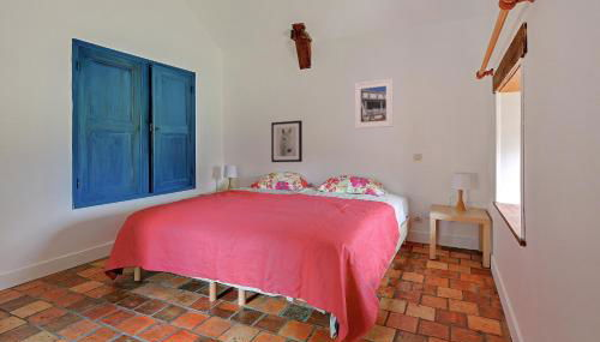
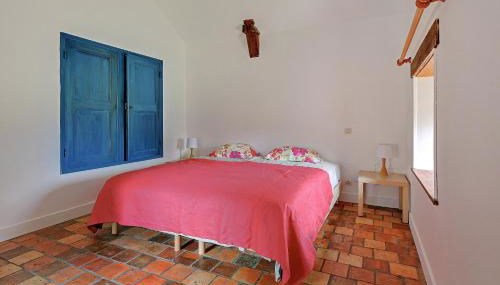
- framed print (373, 104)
- wall art (286, 142)
